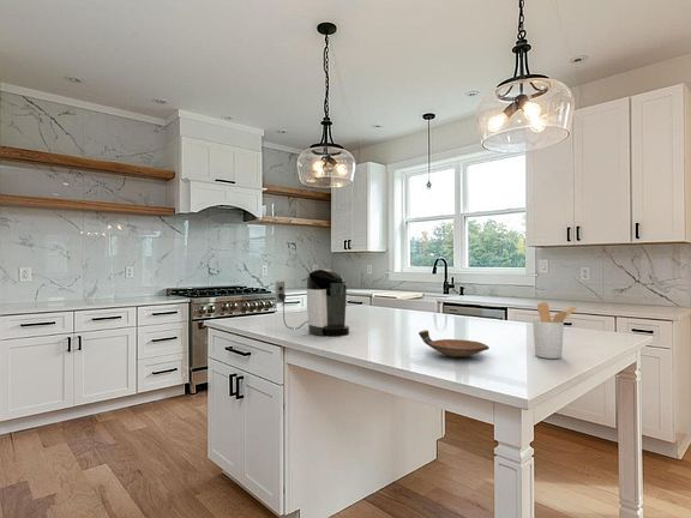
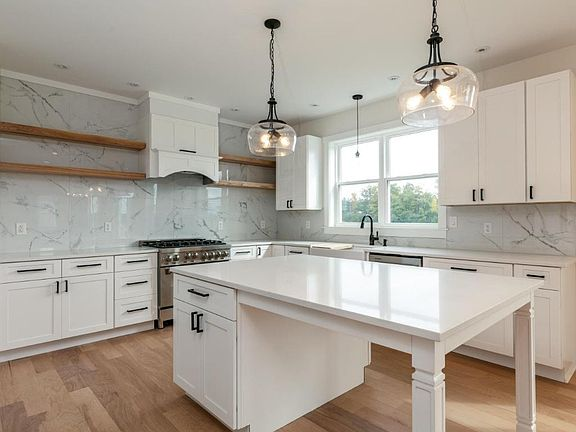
- bowl (451, 343)
- coffee maker (318, 301)
- utensil holder (555, 330)
